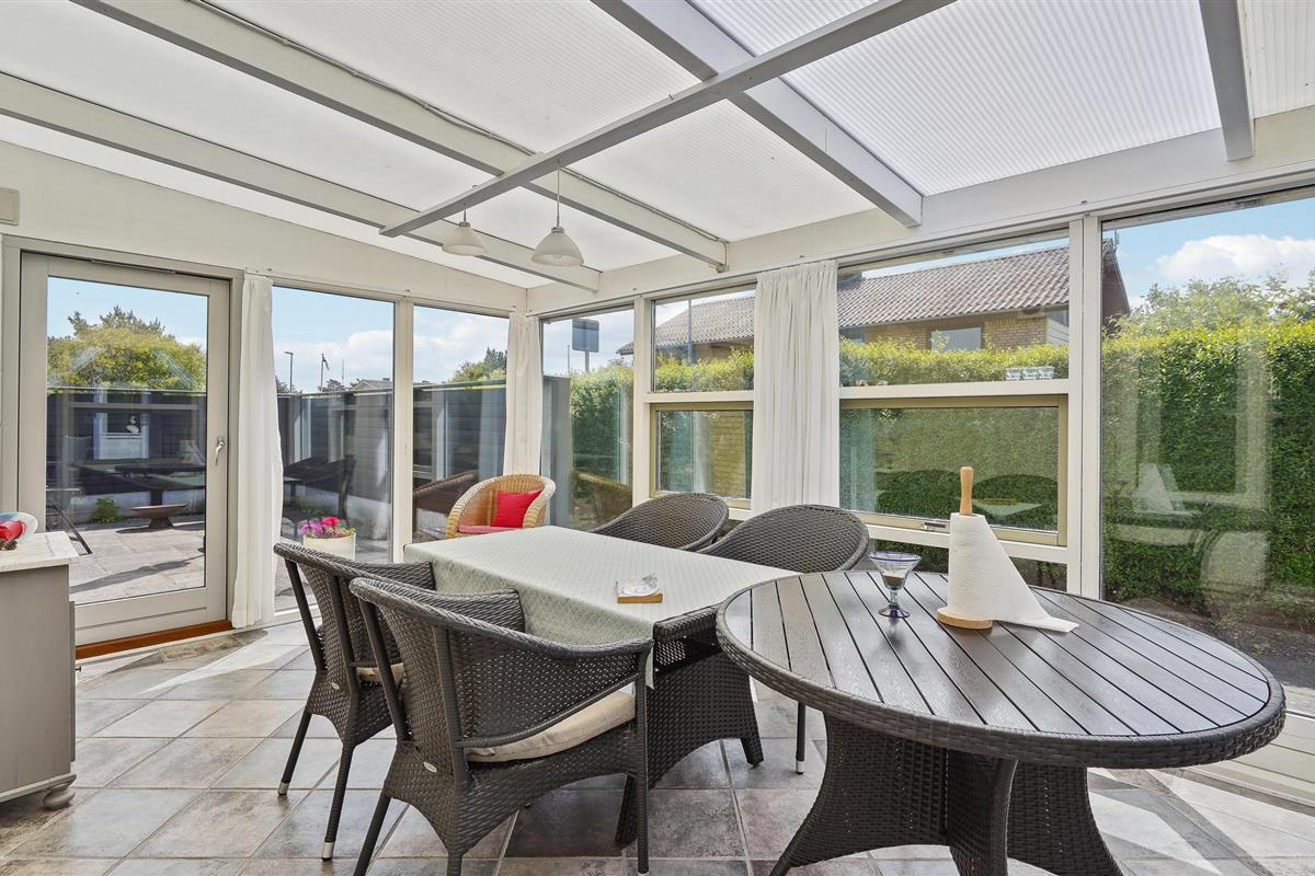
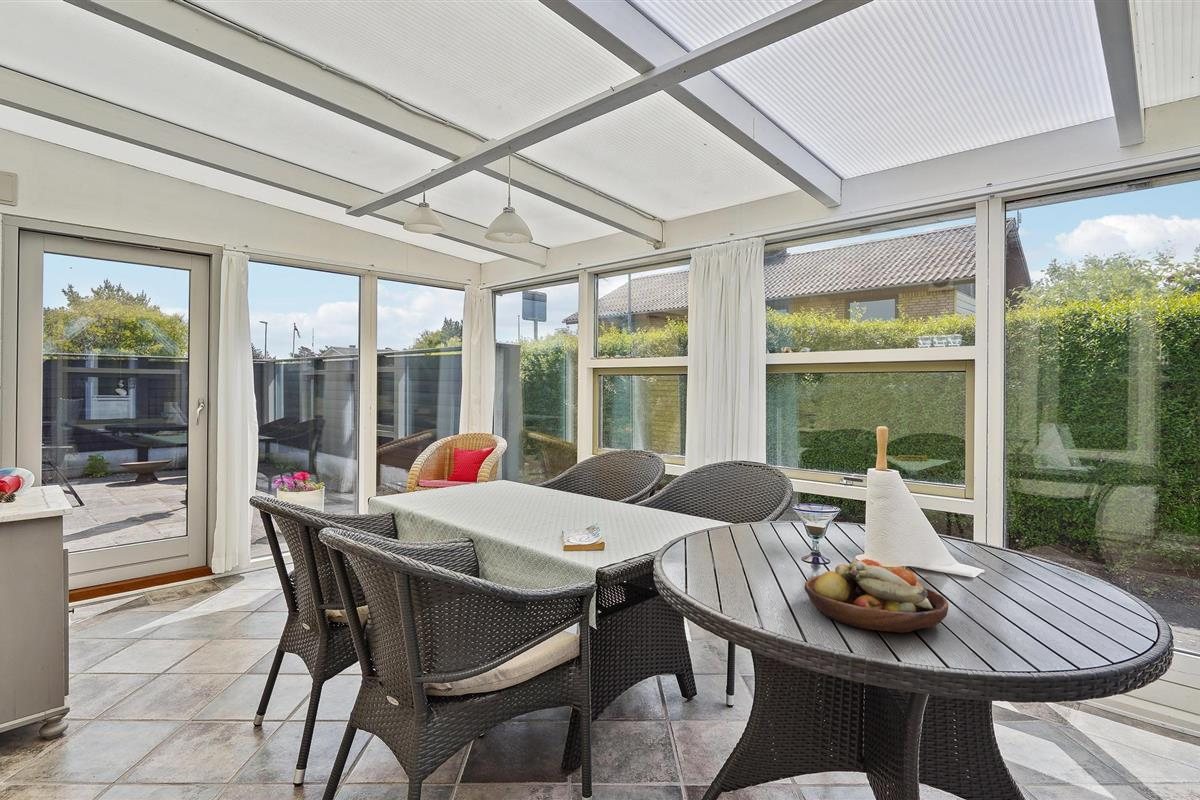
+ fruit bowl (874, 586)
